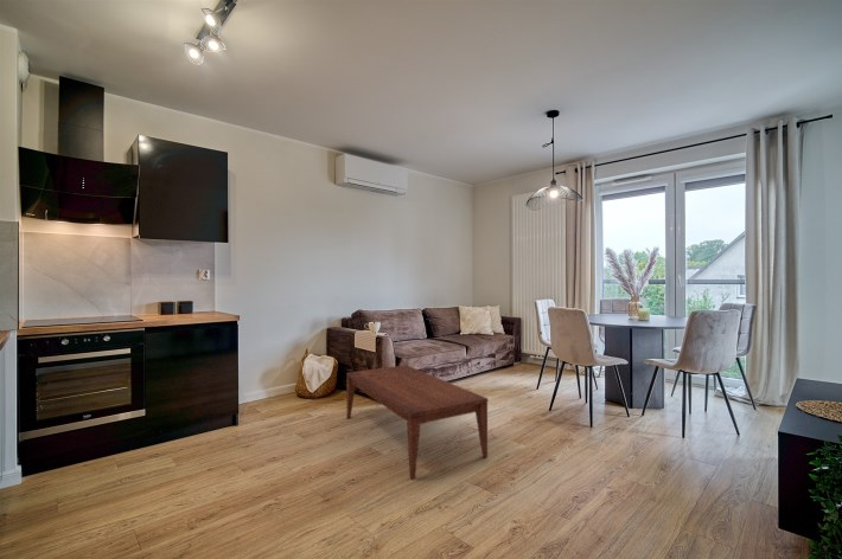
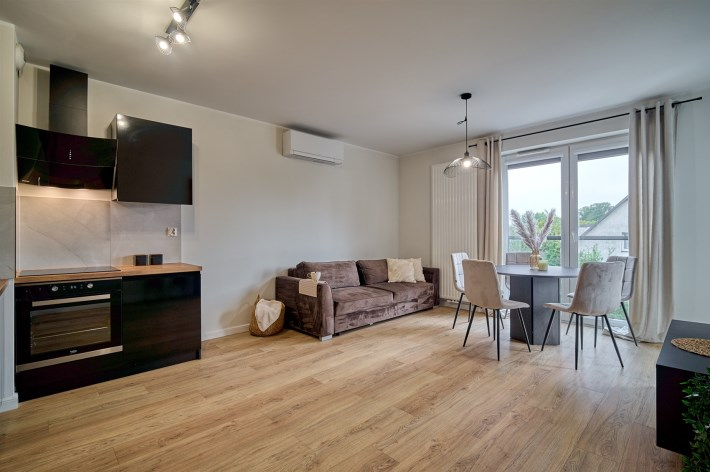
- coffee table (408, 409)
